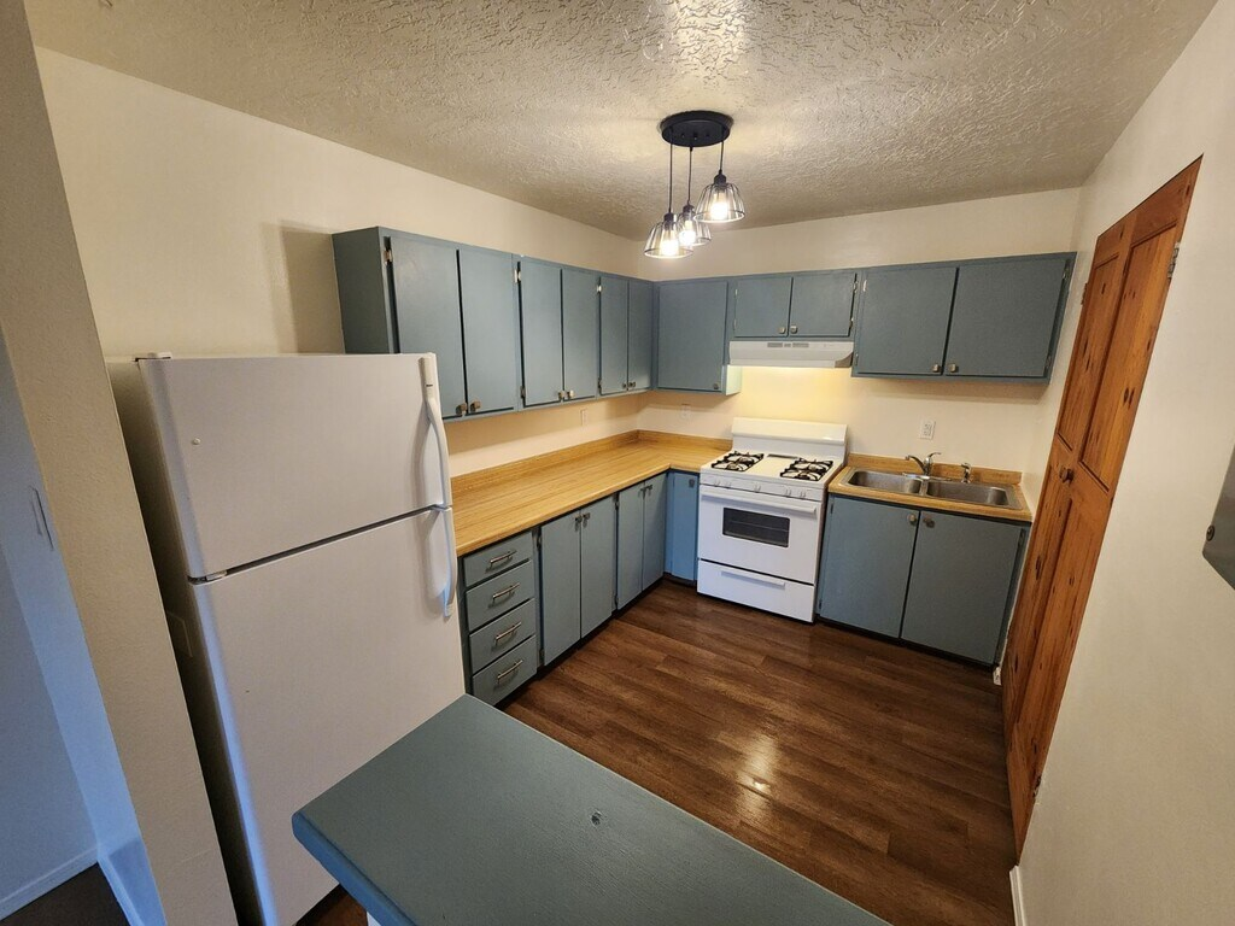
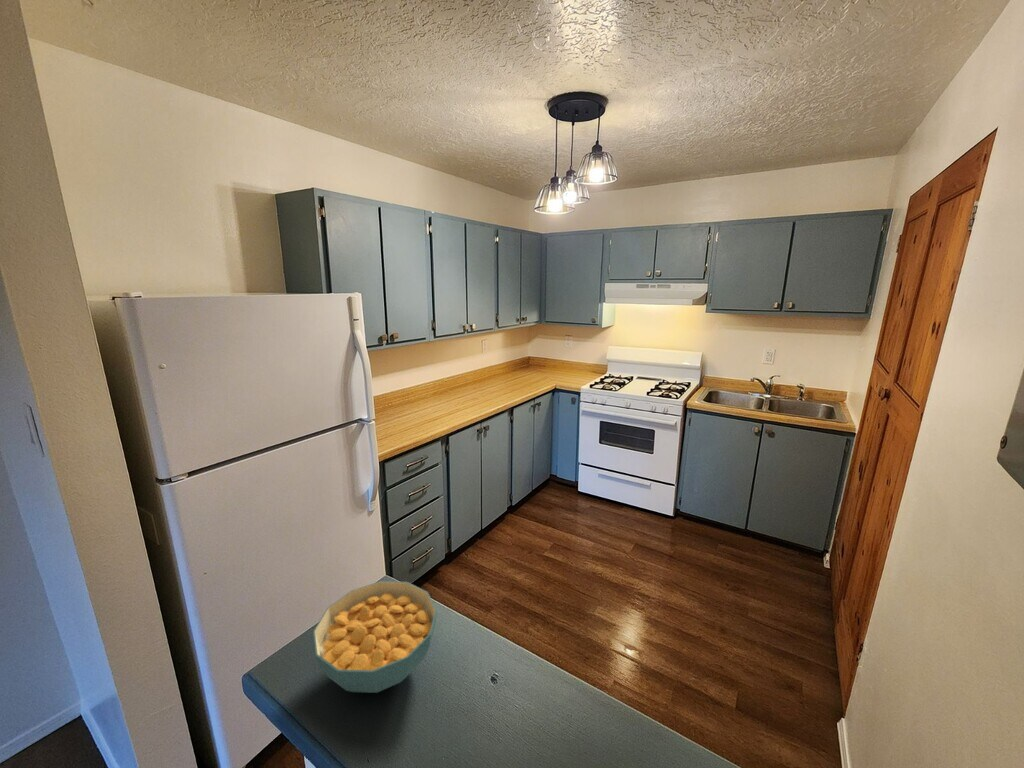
+ cereal bowl (378, 644)
